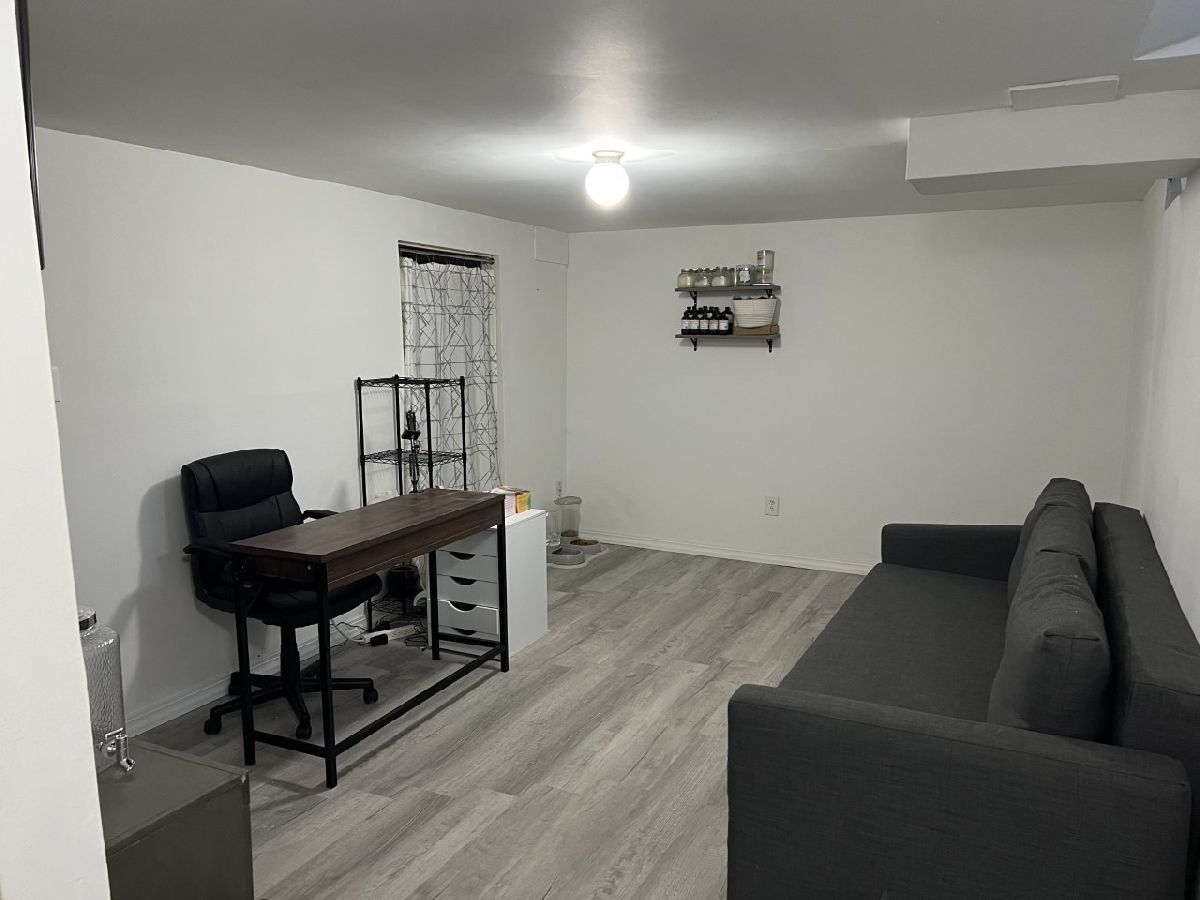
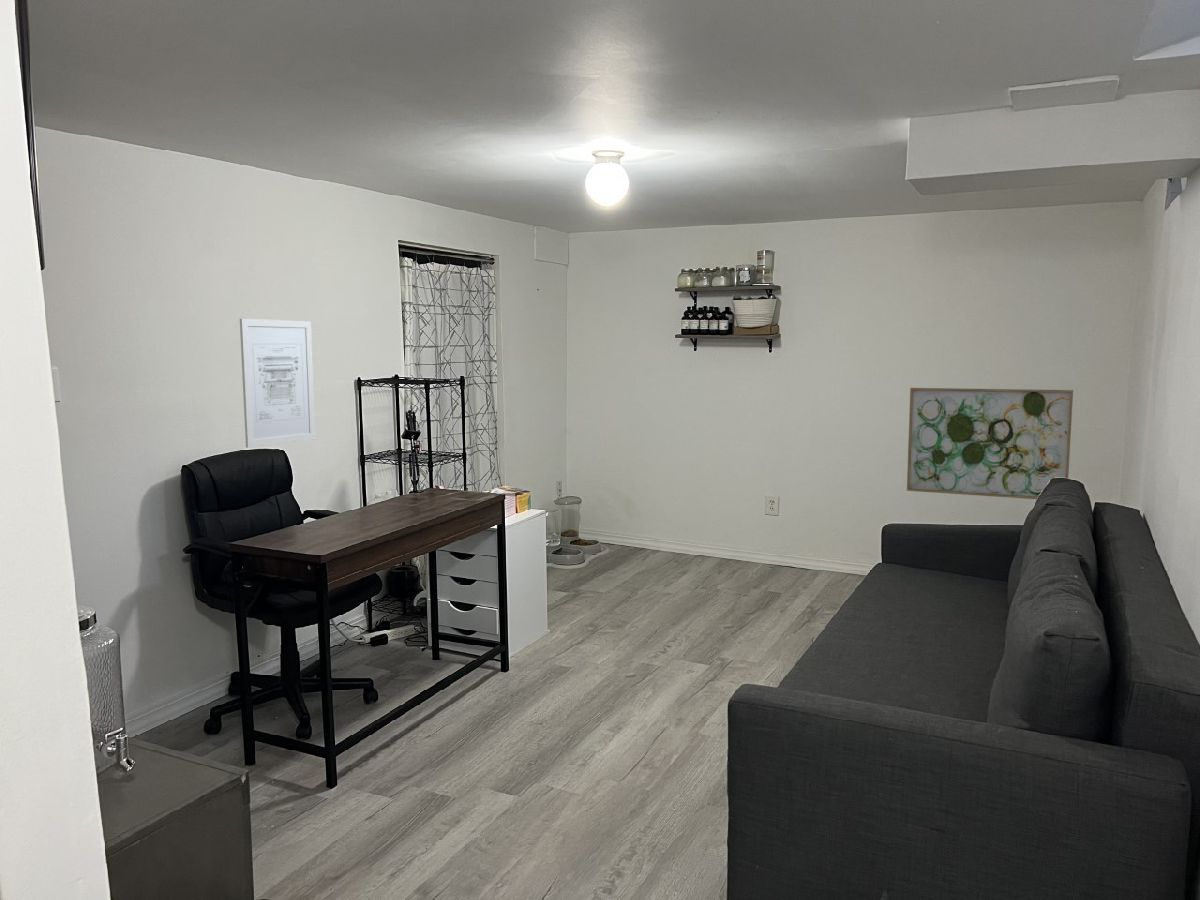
+ wall art (986, 442)
+ wall art (279, 382)
